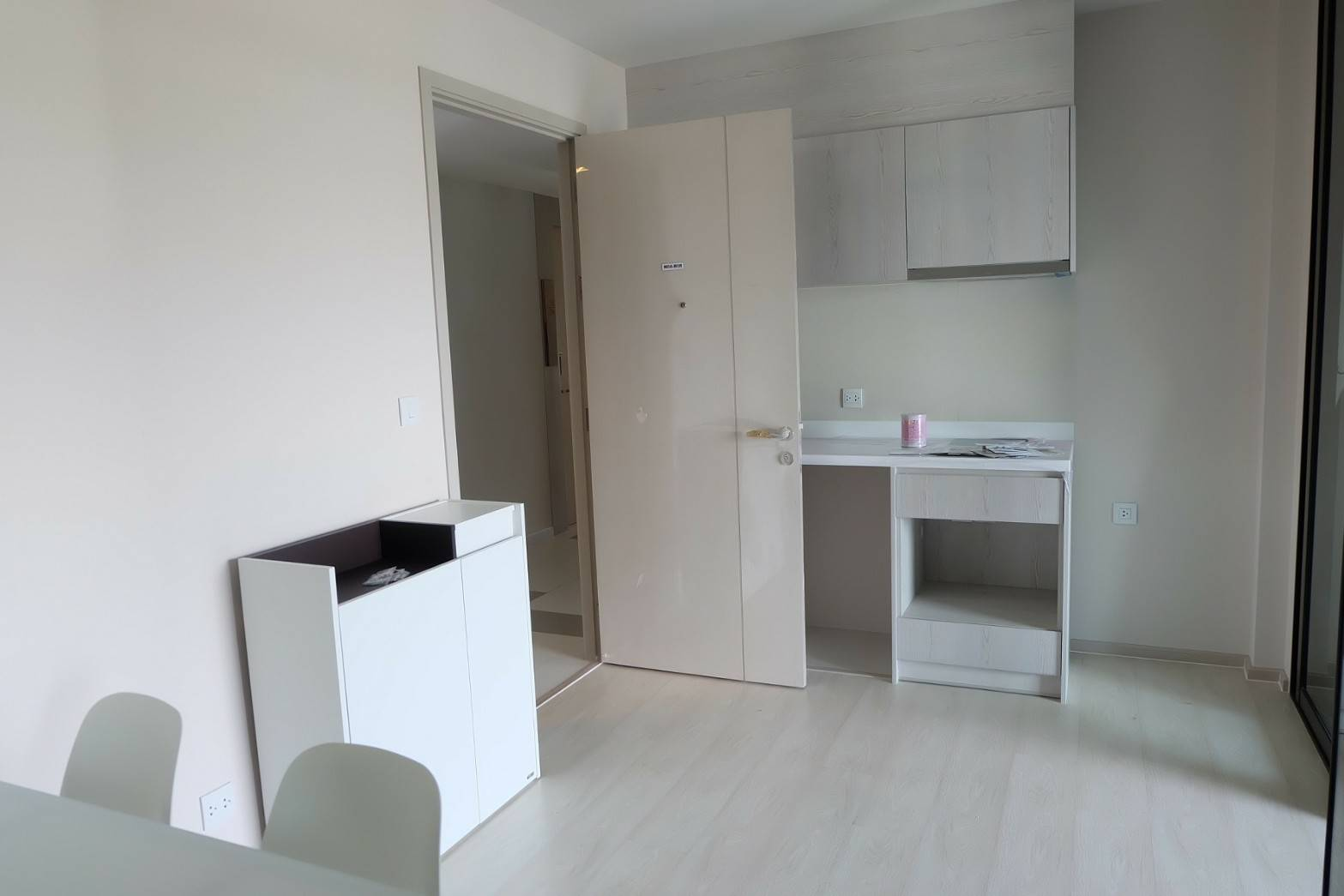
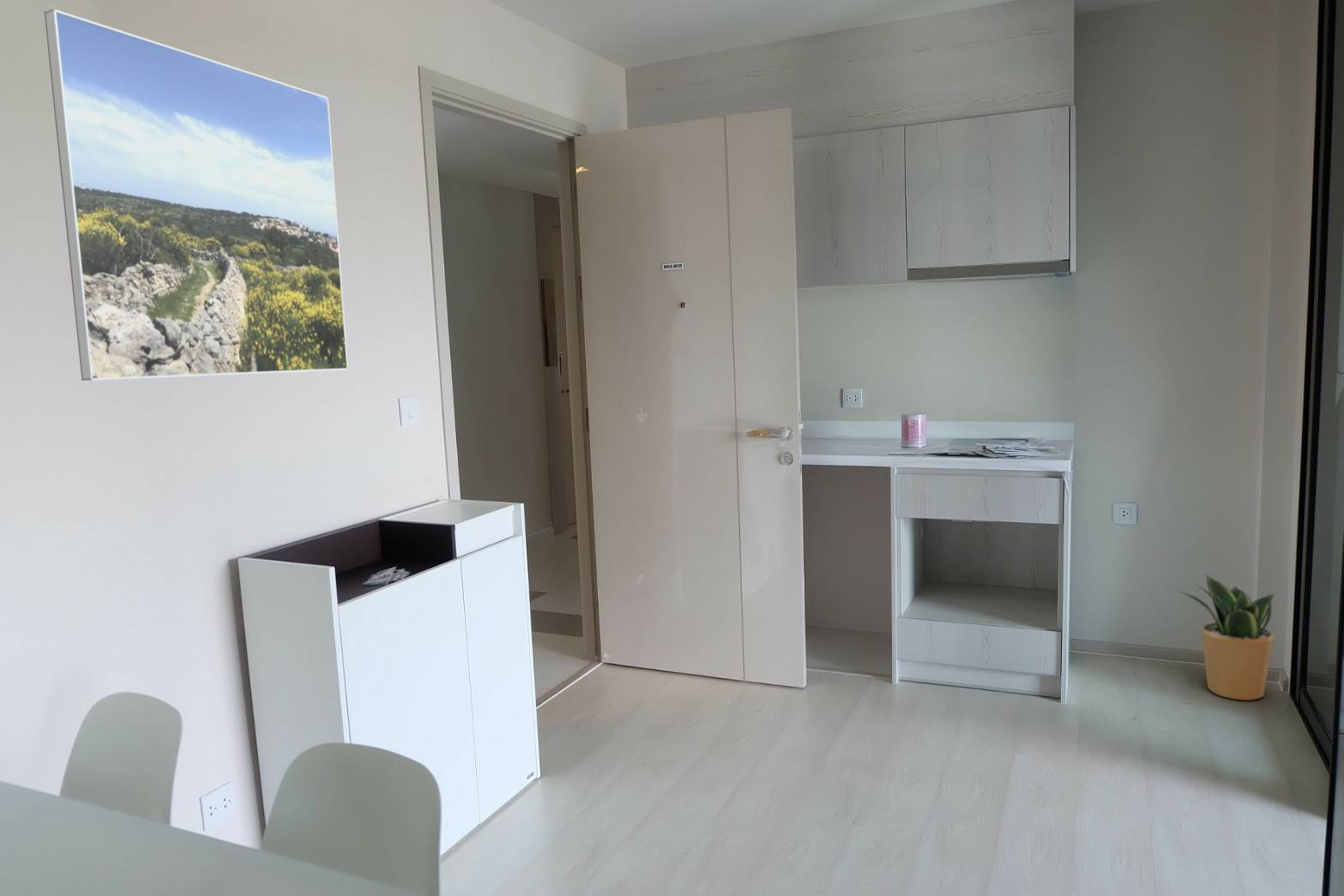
+ potted plant (1231, 639)
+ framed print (221, 219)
